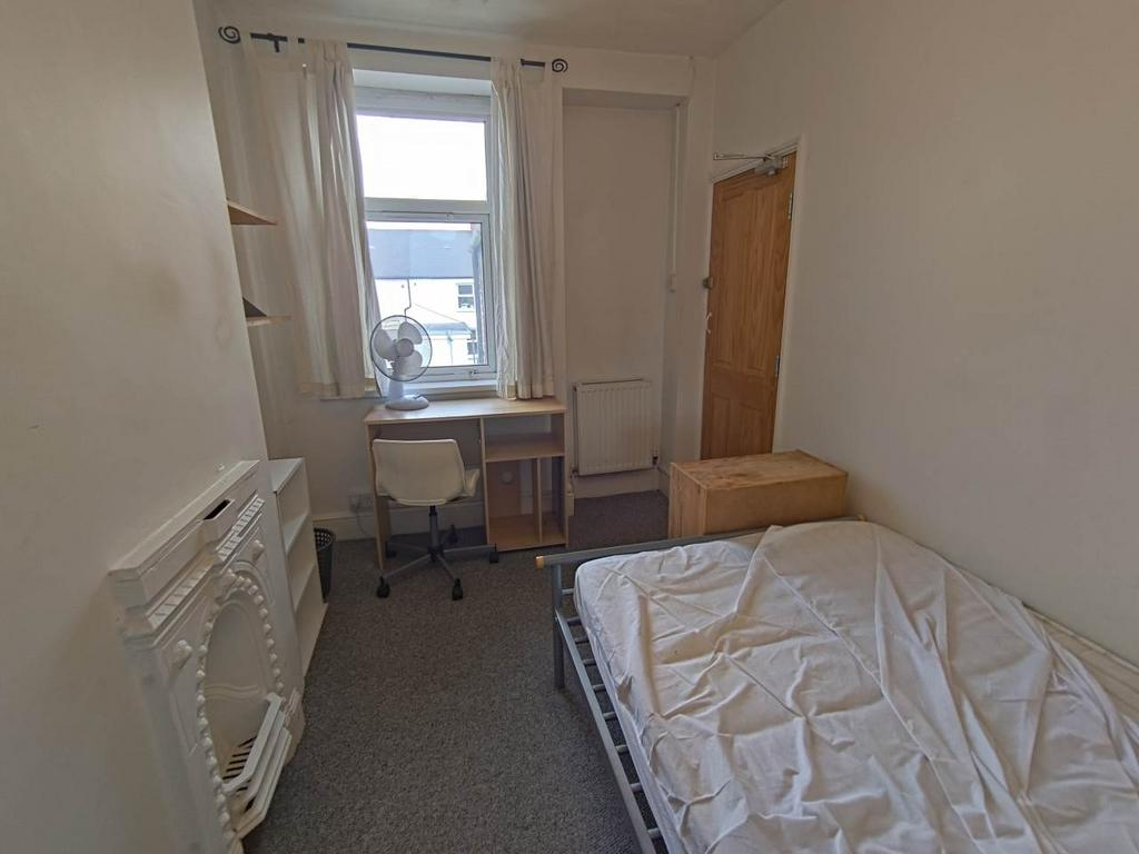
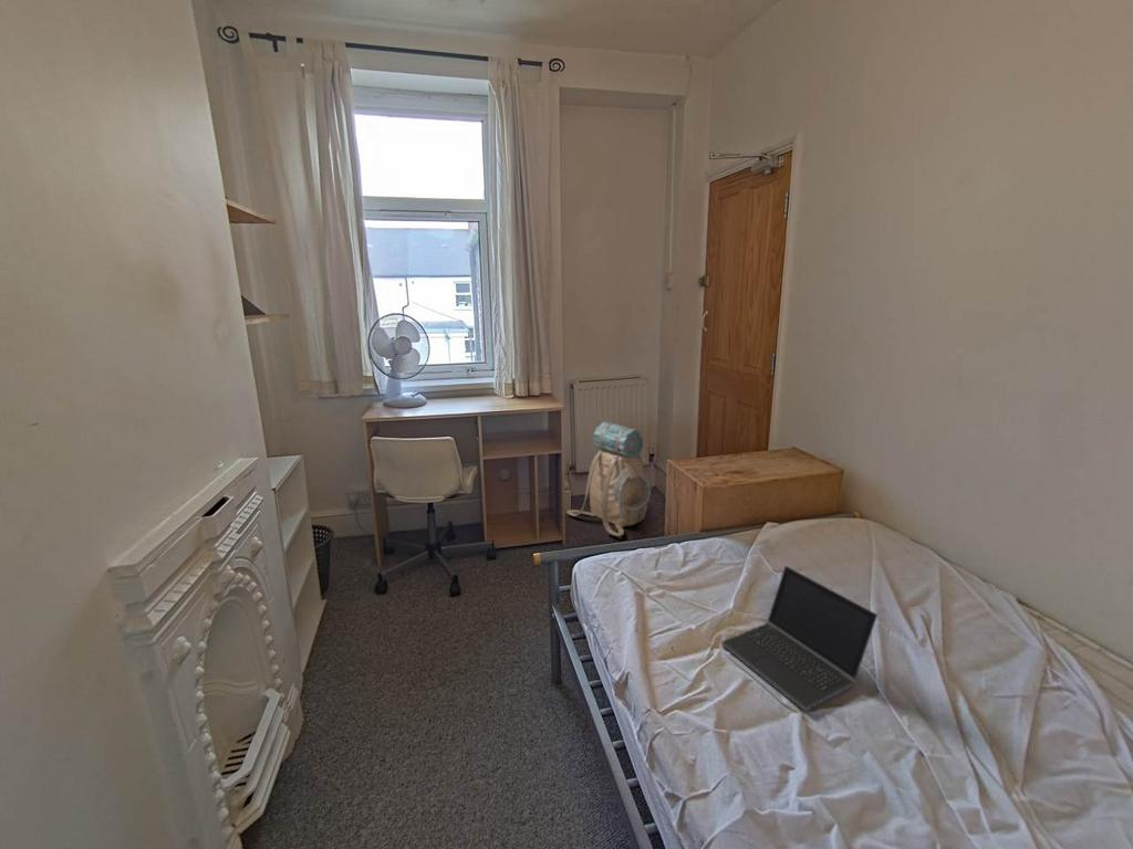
+ laptop computer (794, 630)
+ backpack (612, 473)
